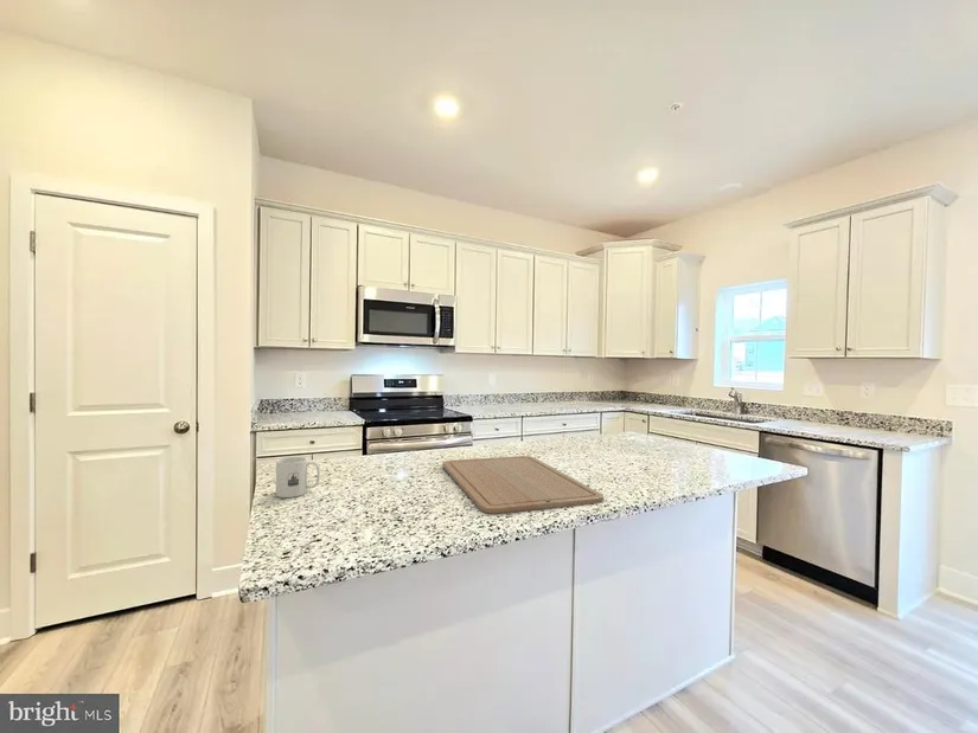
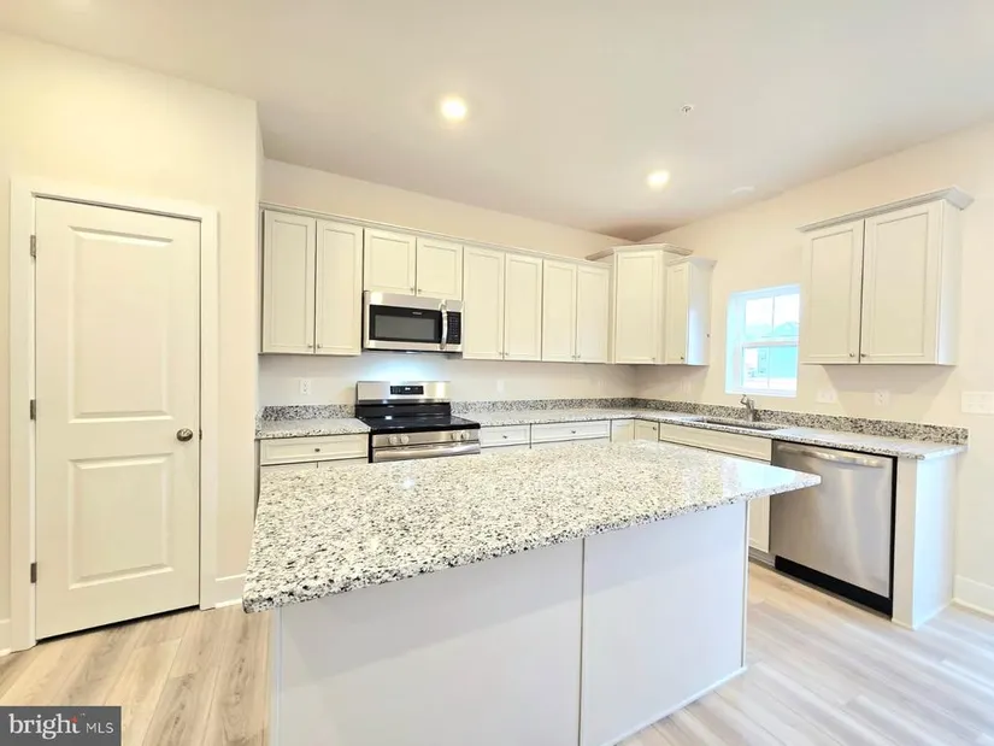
- chopping board (512, 478)
- mug (298, 475)
